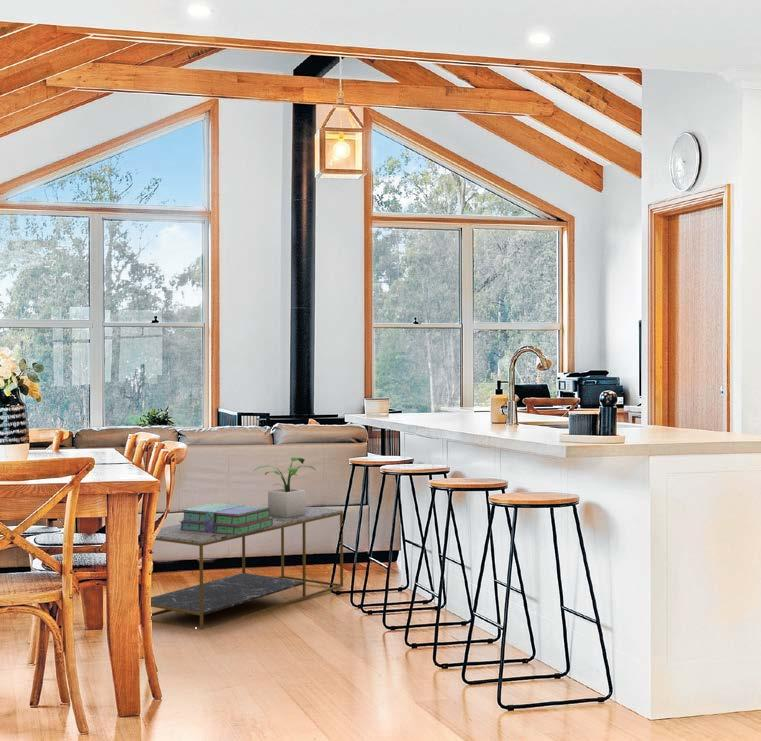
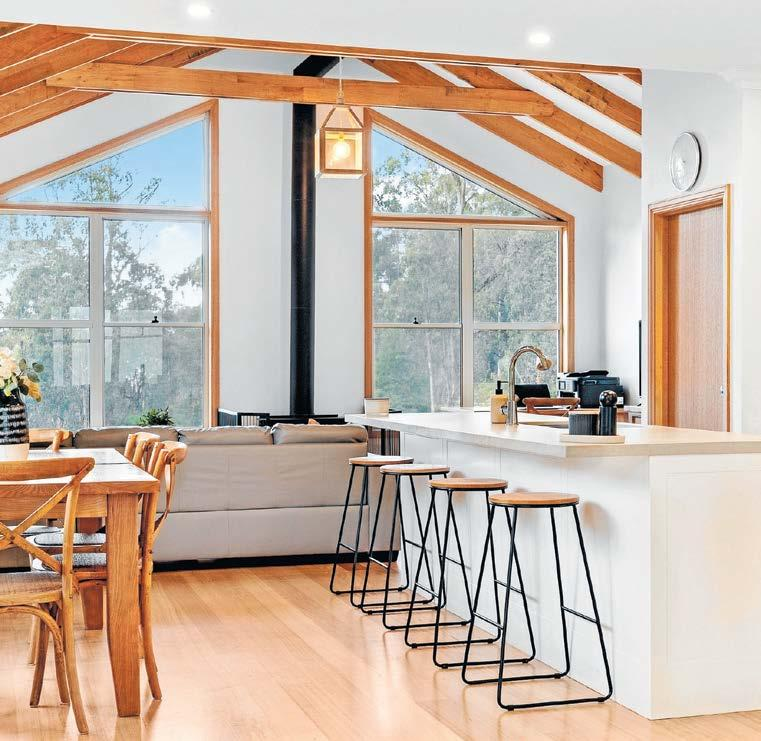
- potted plant (289, 486)
- stack of books (226, 517)
- coffee table (244, 561)
